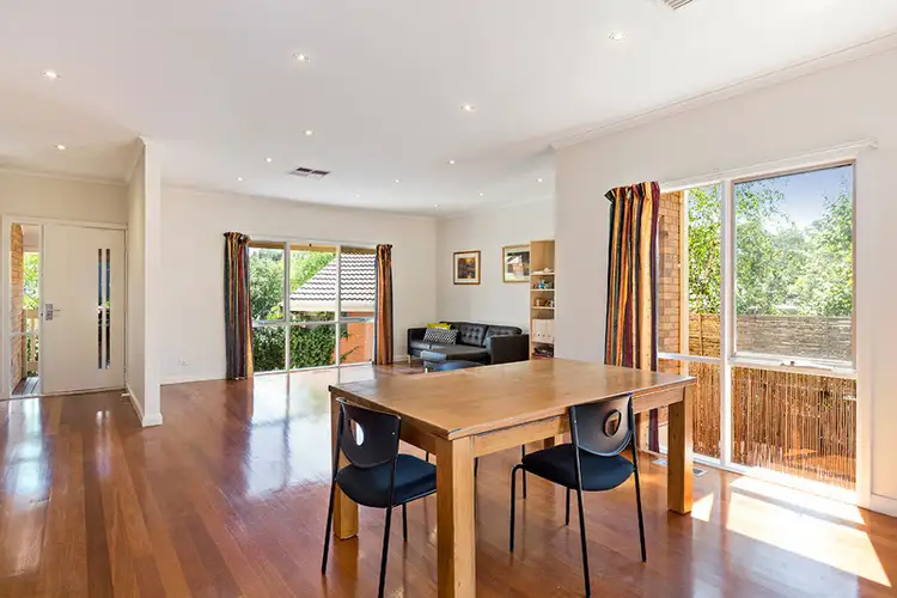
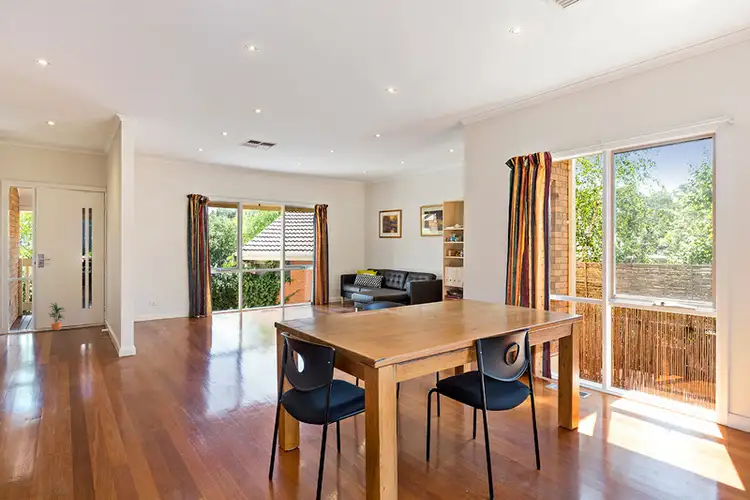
+ potted plant (56, 316)
